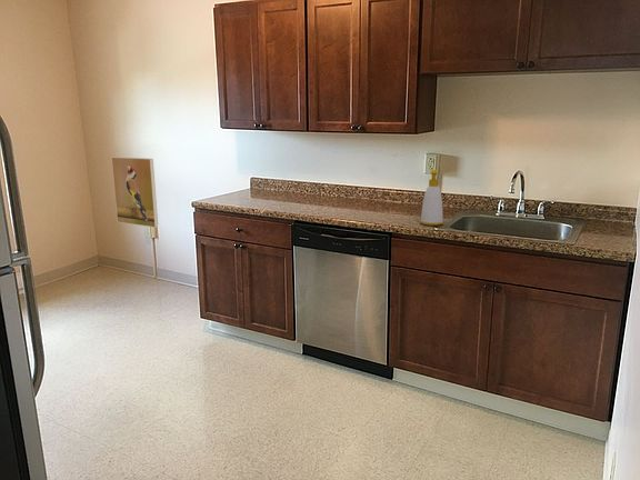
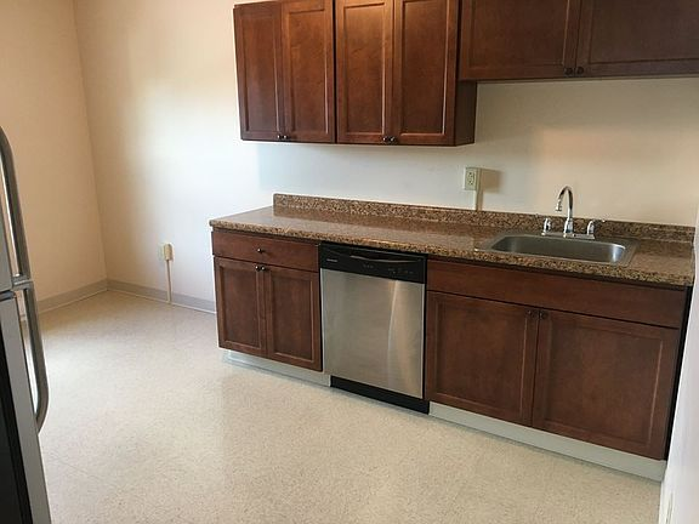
- soap bottle (432, 197)
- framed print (134, 191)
